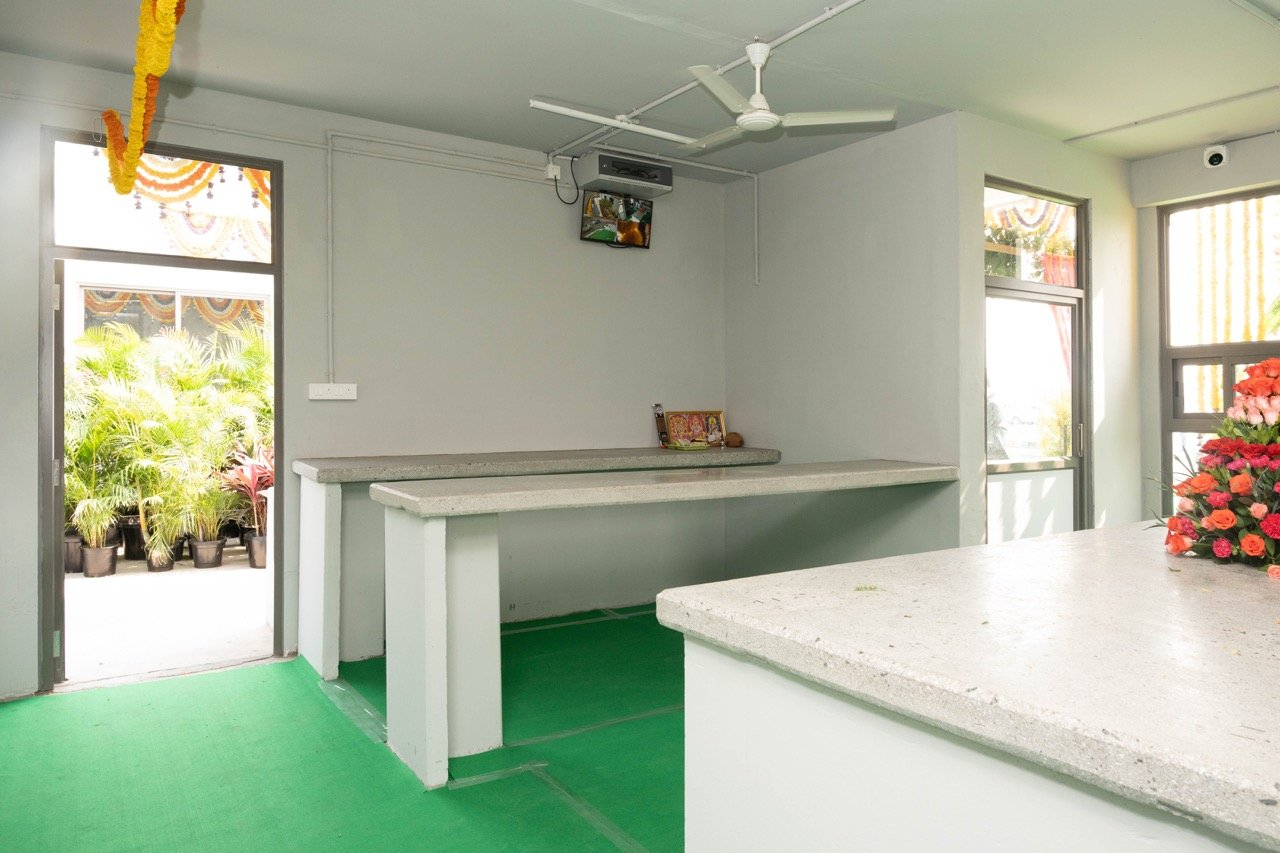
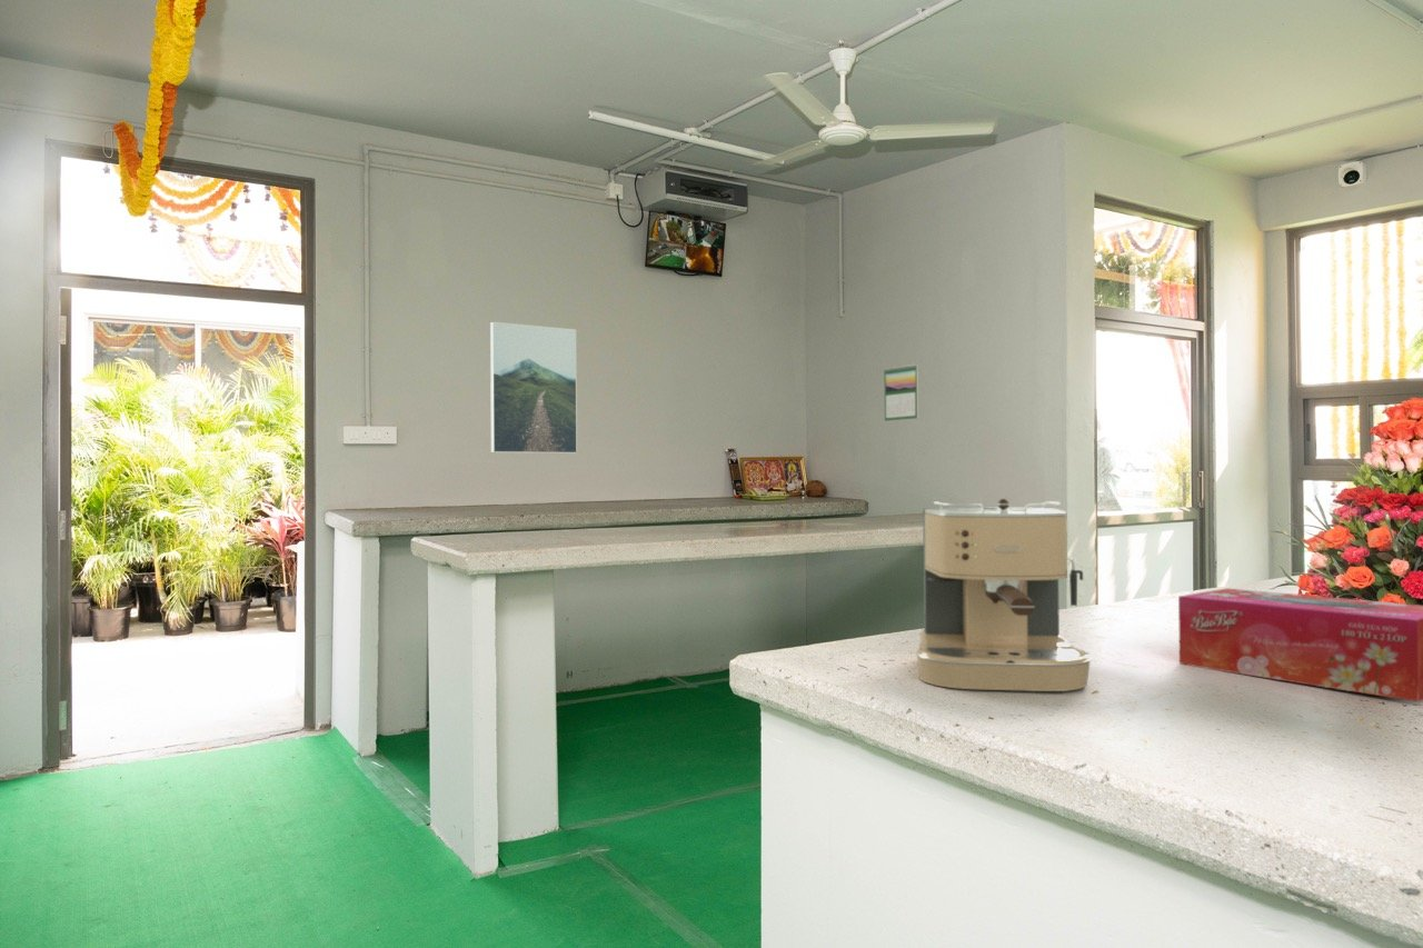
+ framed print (535, 389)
+ calendar (900, 392)
+ coffee maker (997, 587)
+ tissue box (1311, 638)
